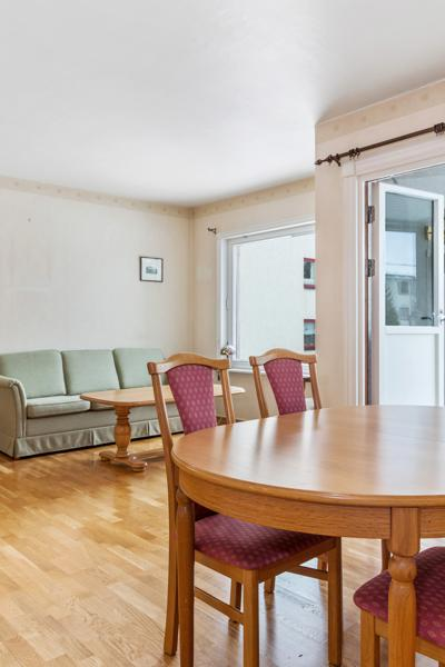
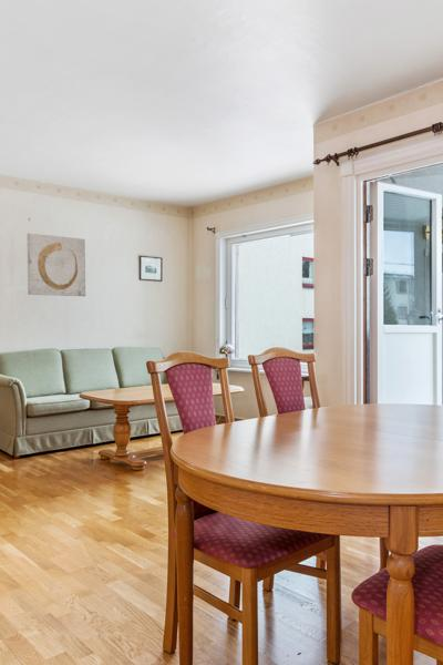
+ wall art (56, 266)
